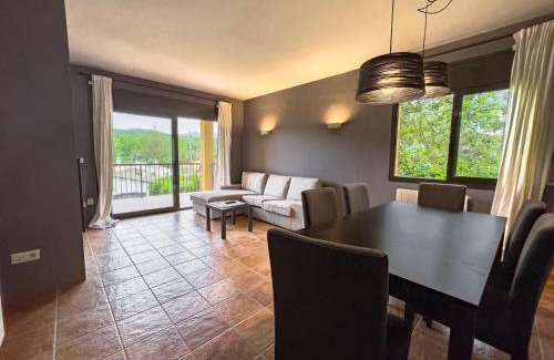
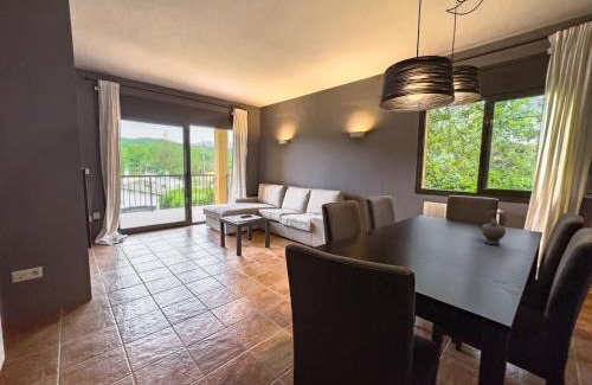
+ teapot (490, 226)
